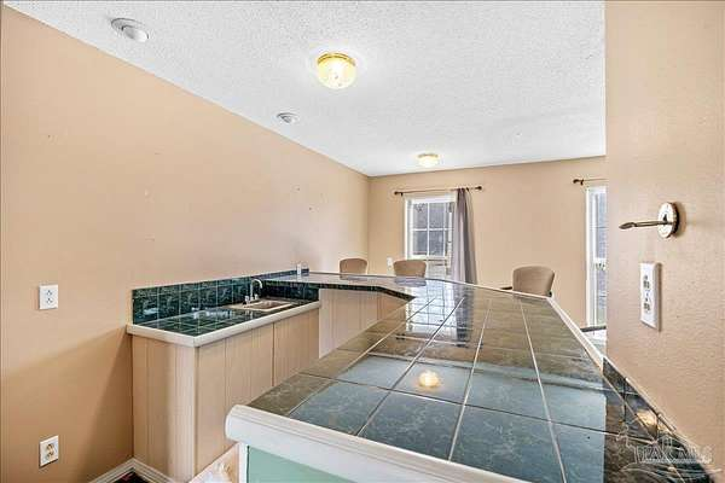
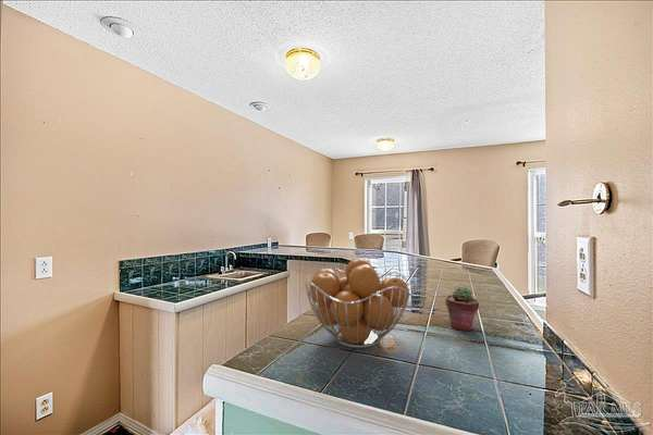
+ potted succulent (461, 307)
+ fruit basket (357, 299)
